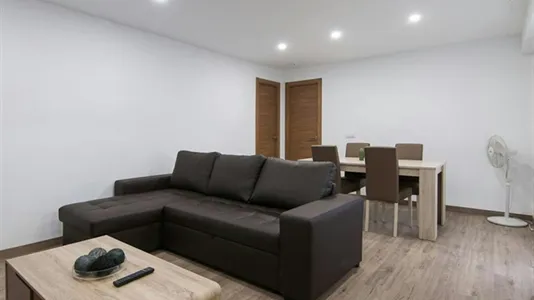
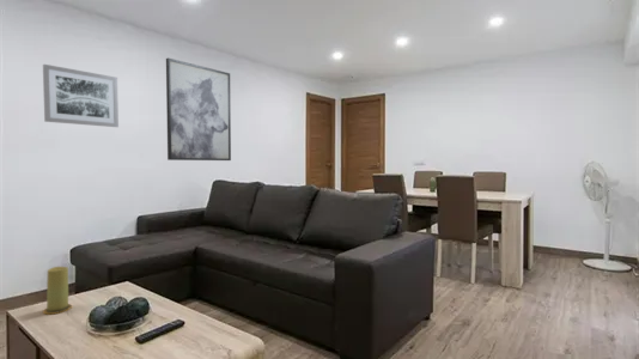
+ candle (56, 288)
+ wall art (83, 98)
+ wall art (201, 114)
